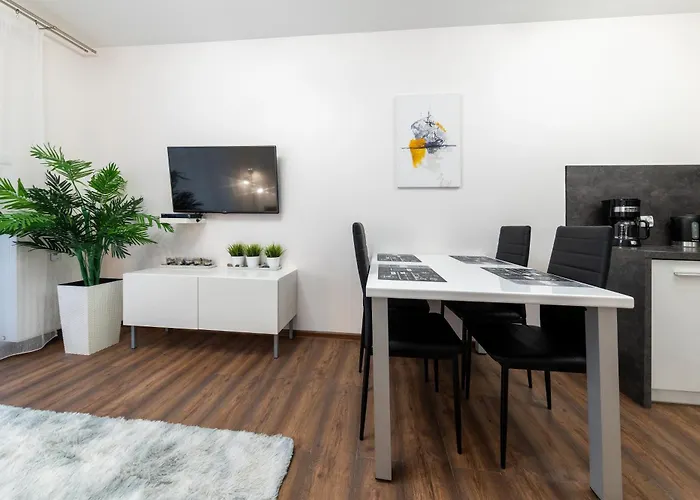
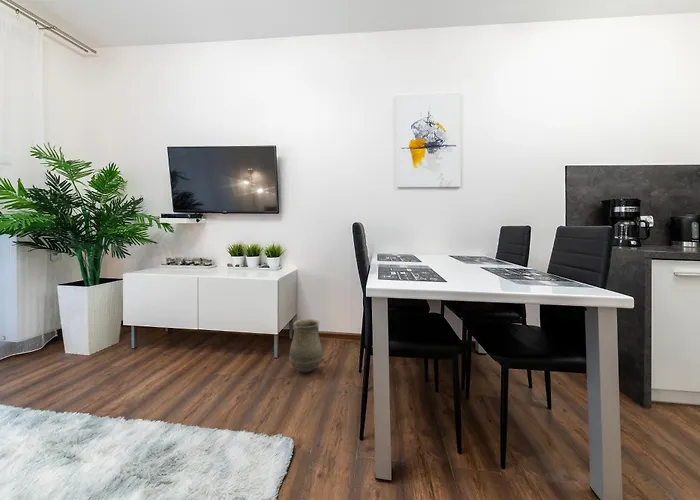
+ vase (306, 346)
